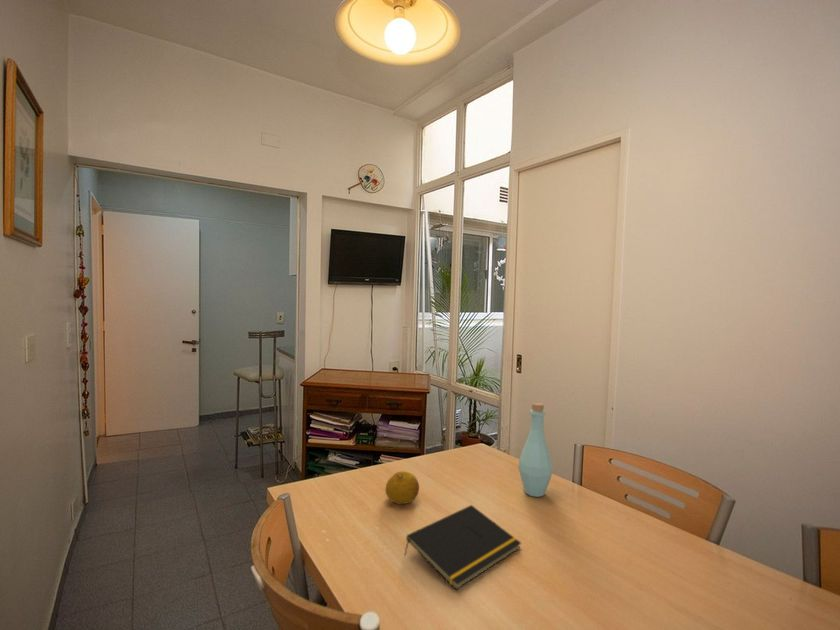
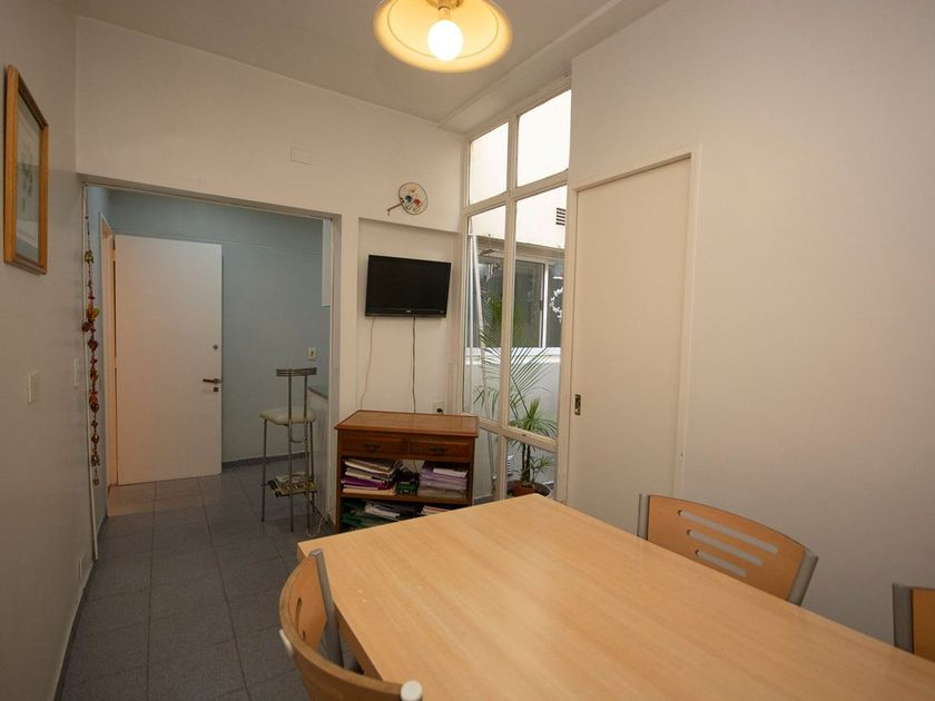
- fruit (402, 487)
- notepad (464, 541)
- bottle (536, 448)
